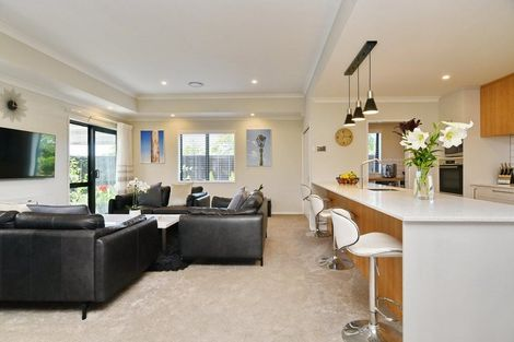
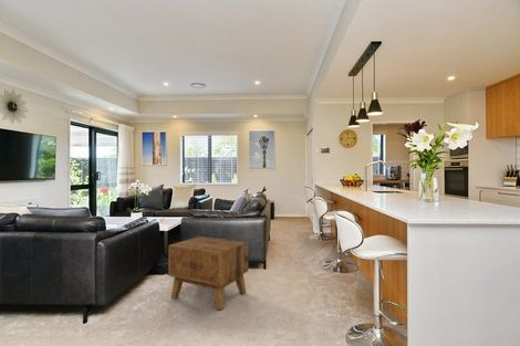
+ side table (208, 269)
